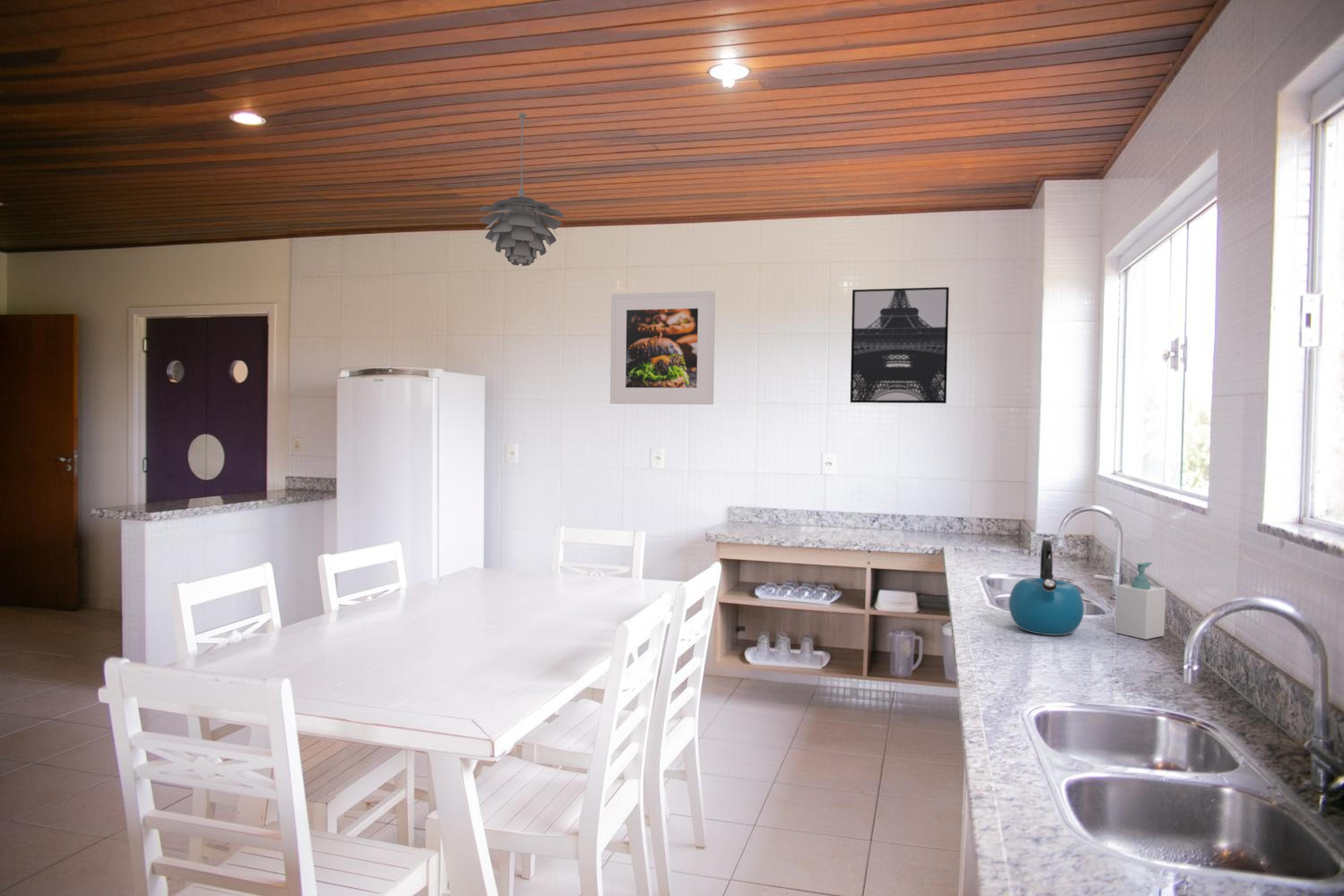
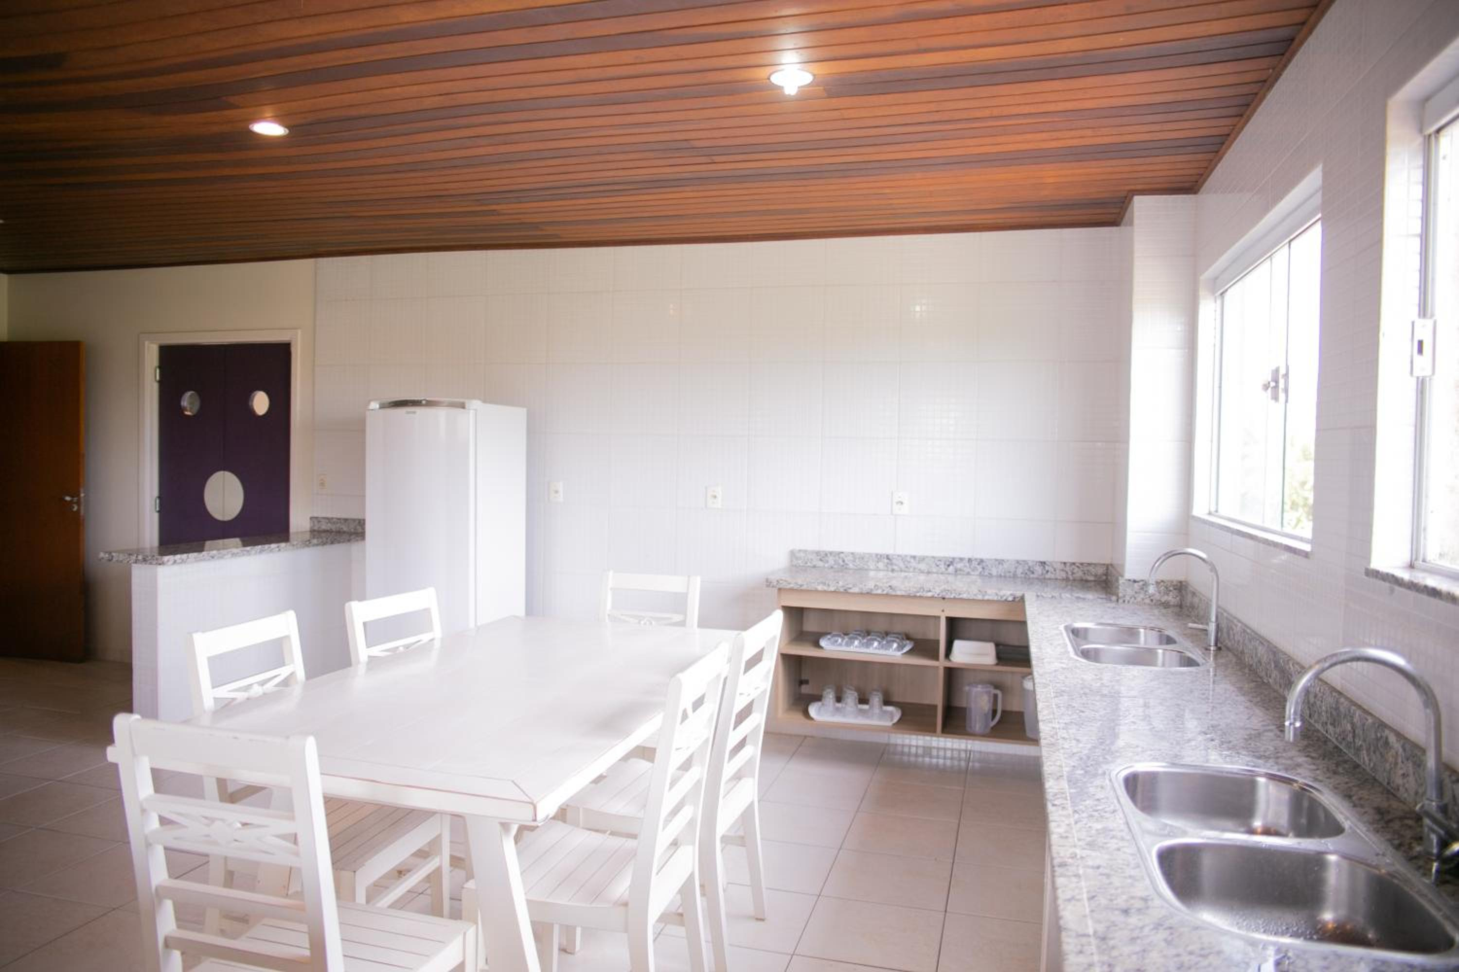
- pendant light (522, 190)
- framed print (661, 349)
- wall art (899, 346)
- soap bottle (1140, 599)
- kettle (1047, 586)
